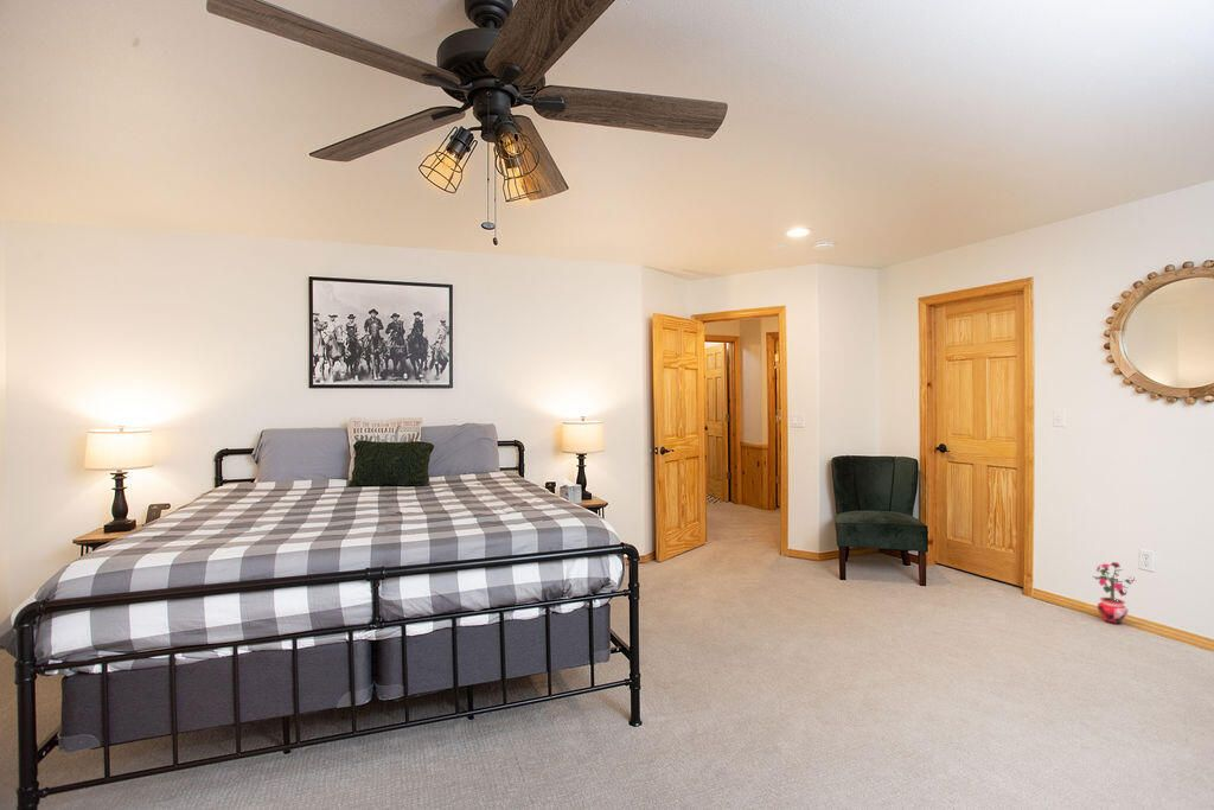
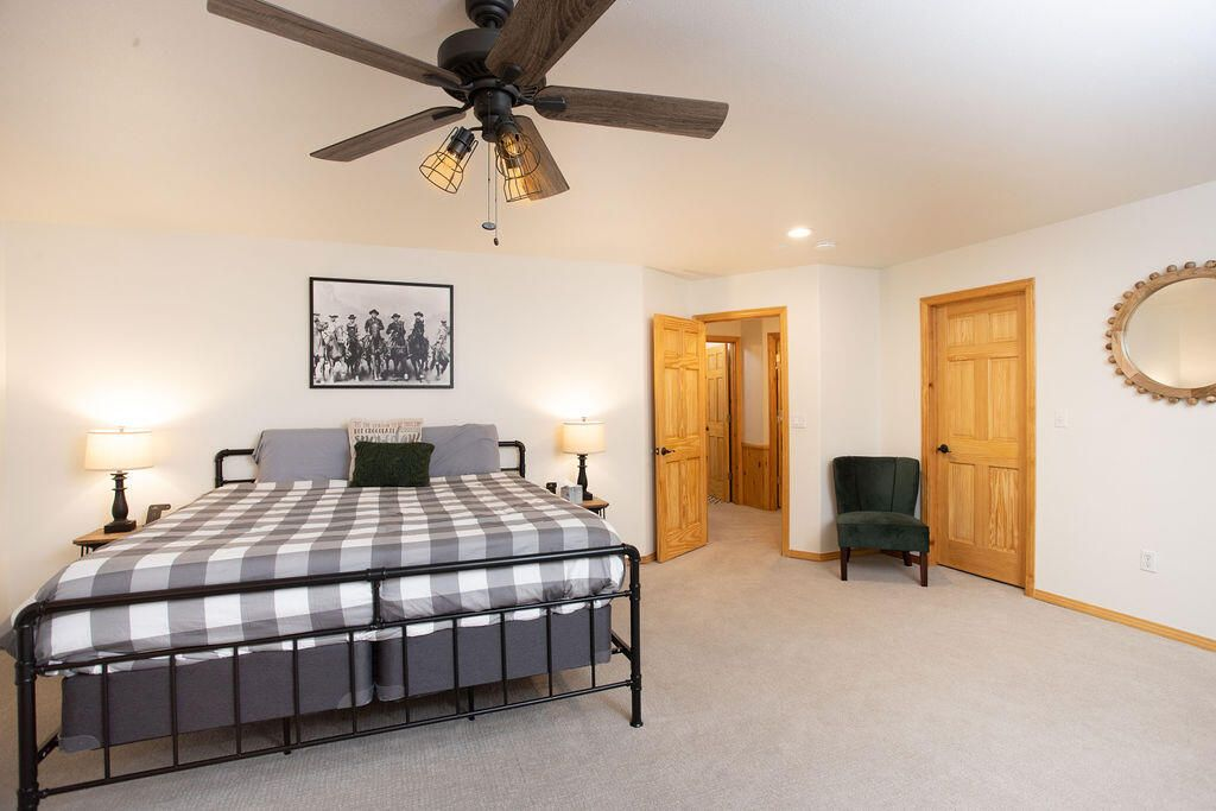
- potted plant (1111, 591)
